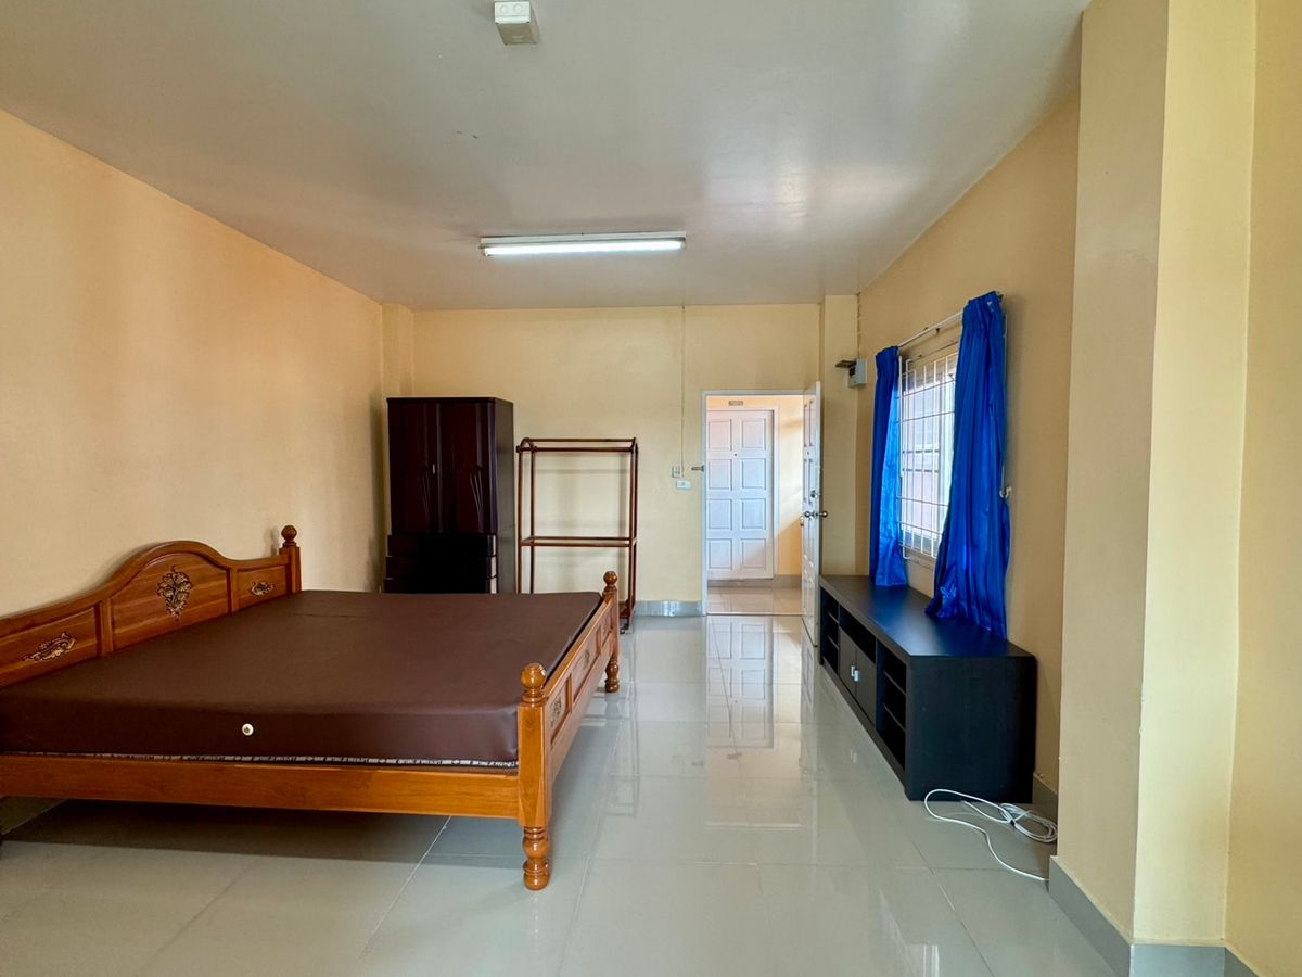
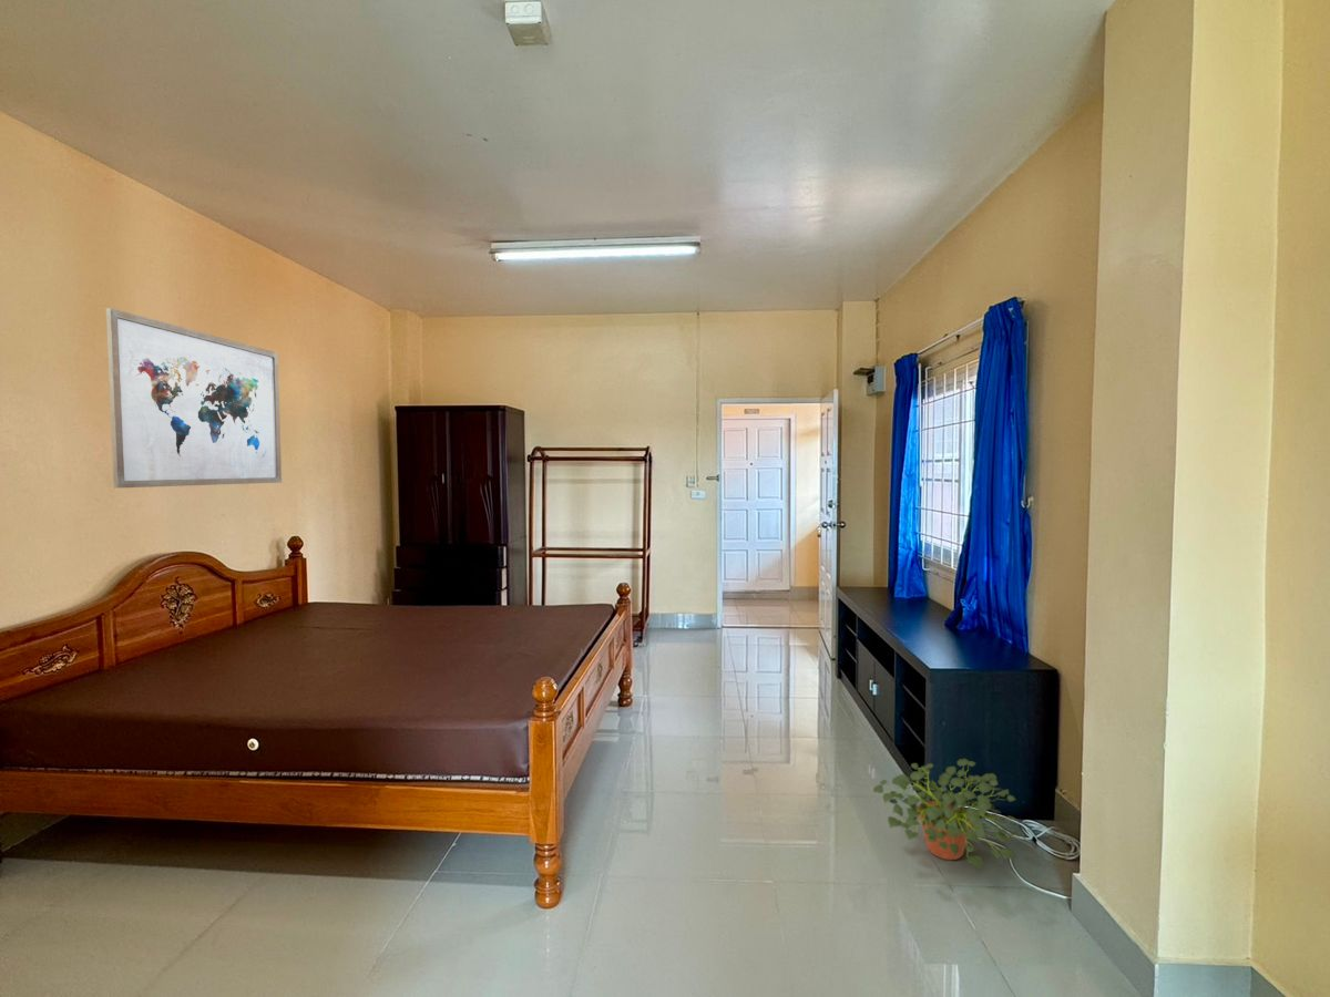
+ wall art (208, 410)
+ potted plant (952, 820)
